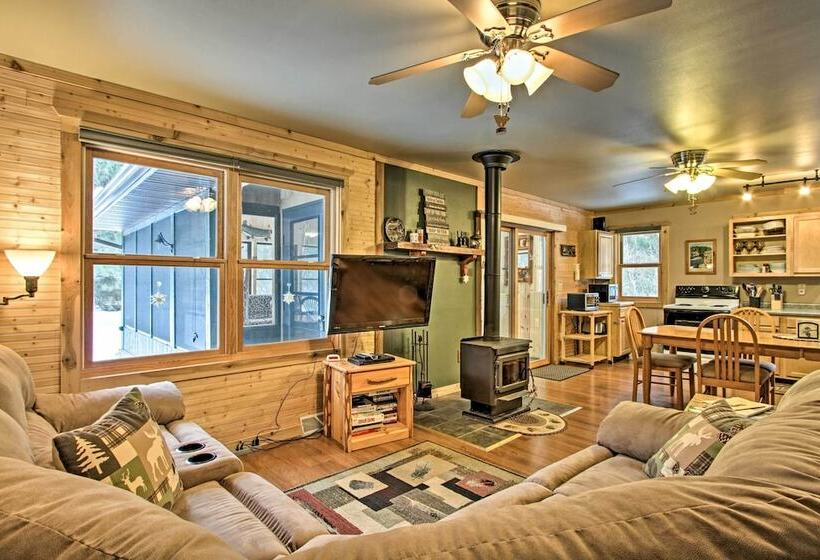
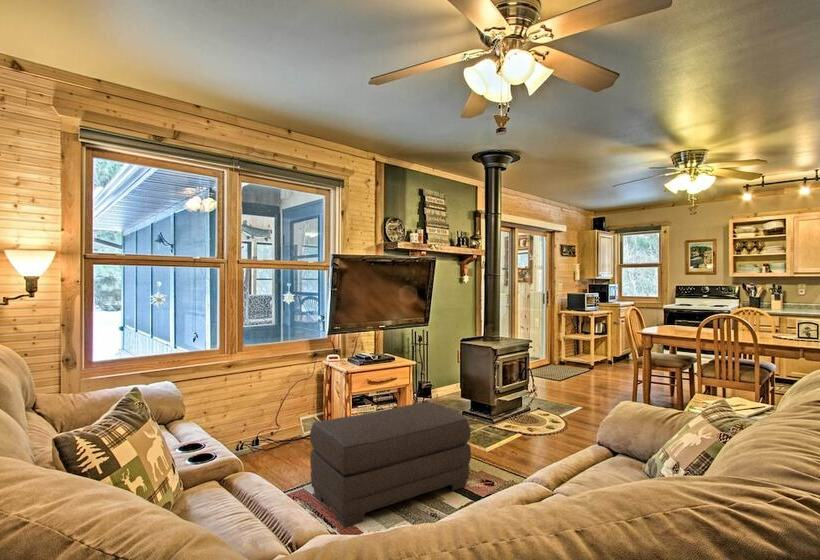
+ ottoman (391, 453)
